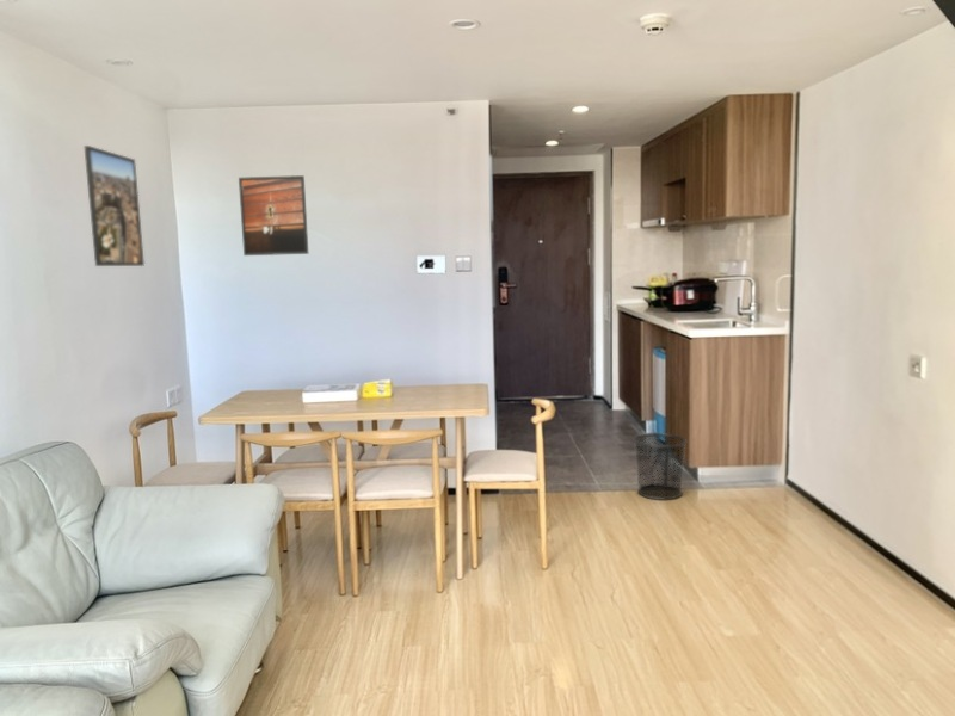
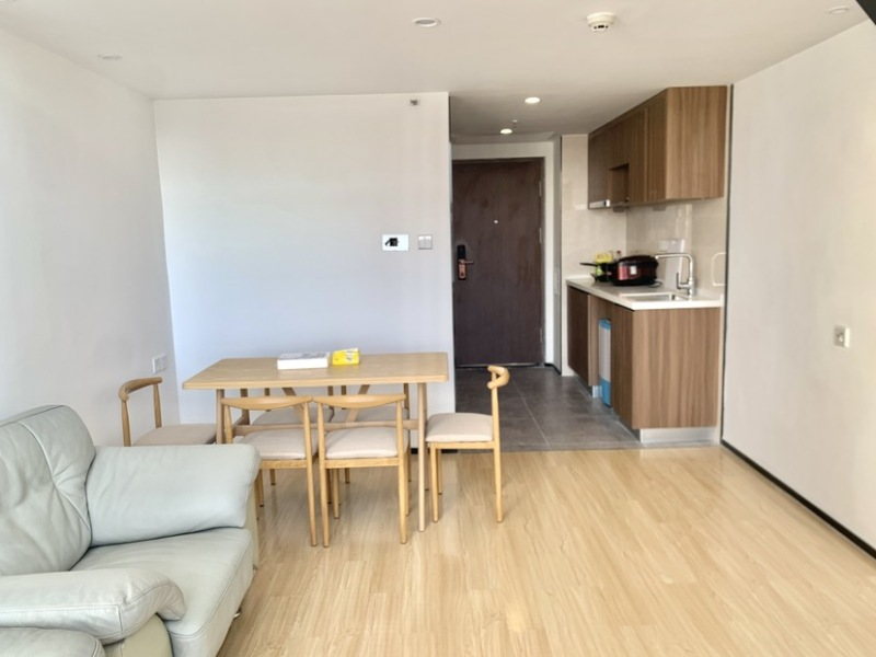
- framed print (116, 209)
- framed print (273, 215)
- trash can (659, 465)
